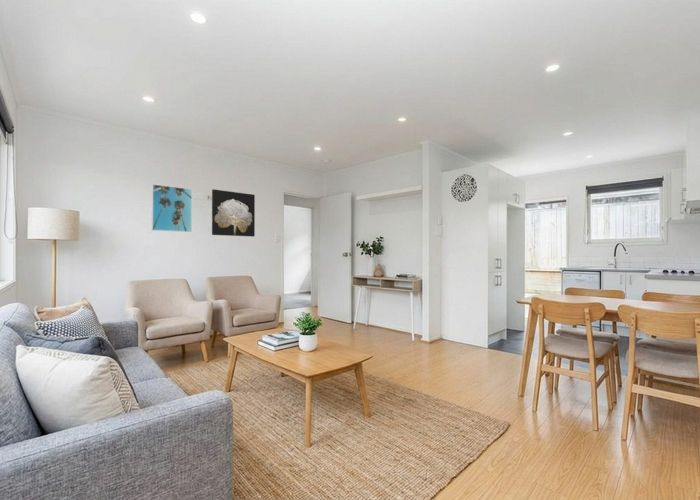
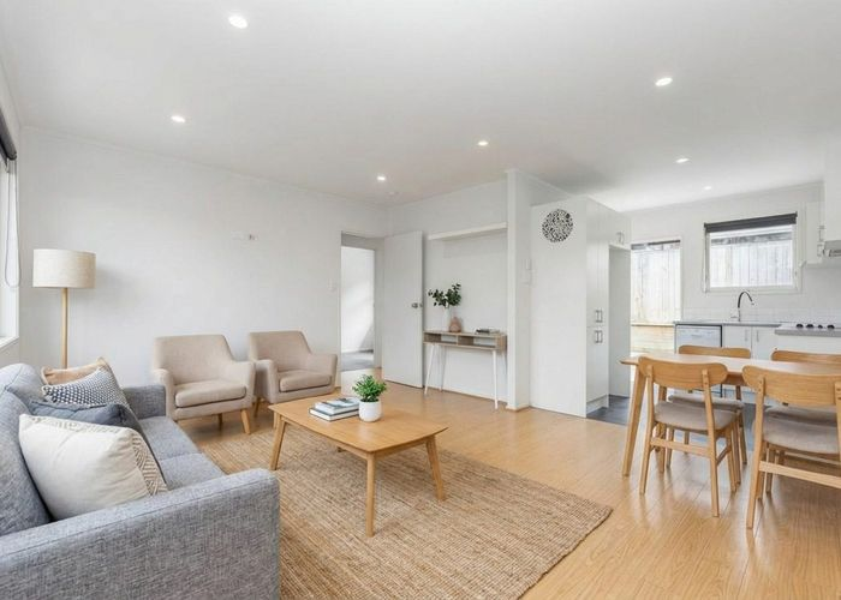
- wall art (234, 214)
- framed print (172, 209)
